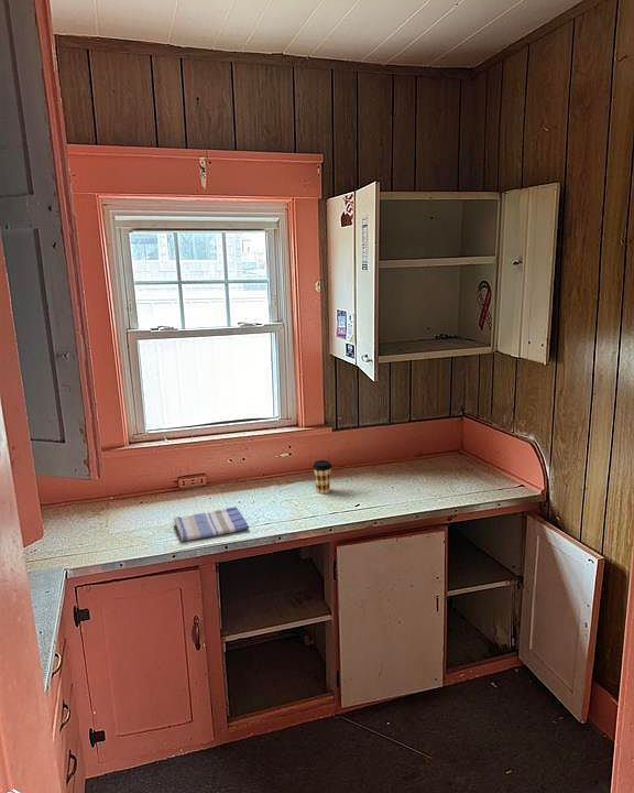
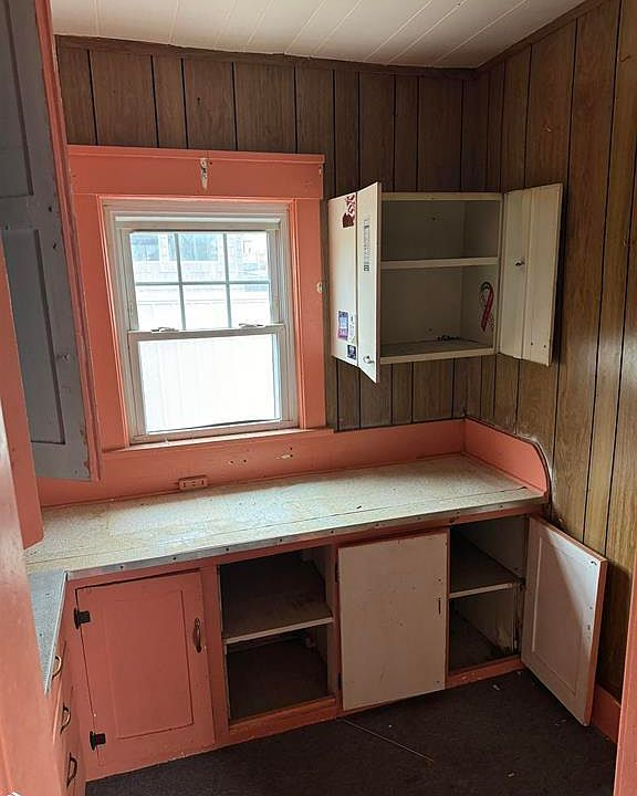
- dish towel (210, 523)
- coffee cup (323, 477)
